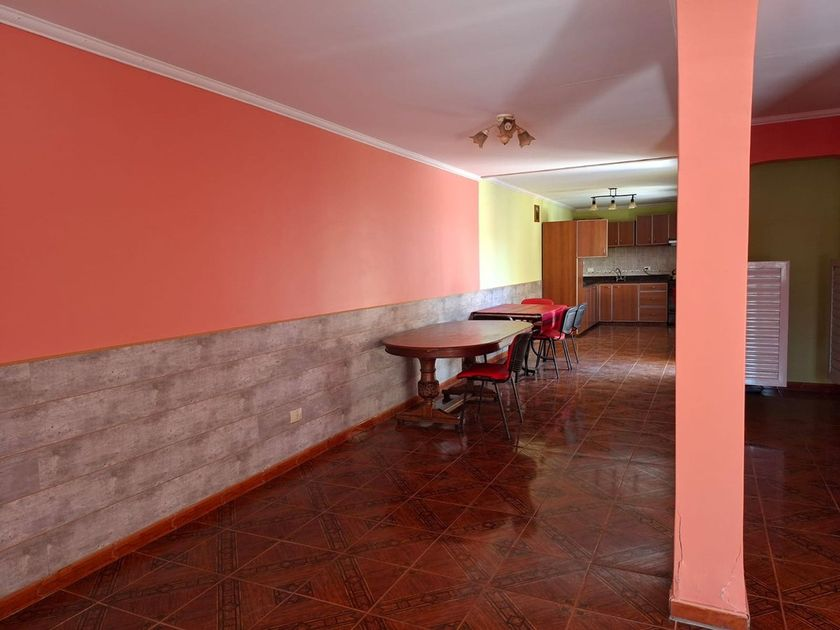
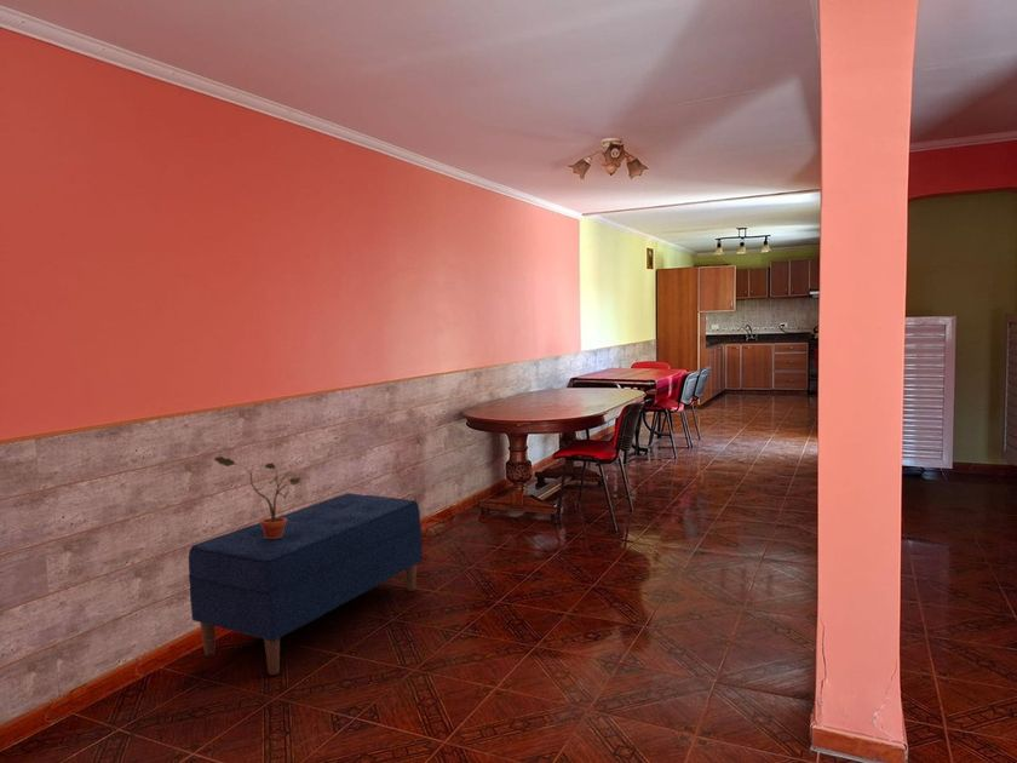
+ potted plant (263, 497)
+ bench (317, 569)
